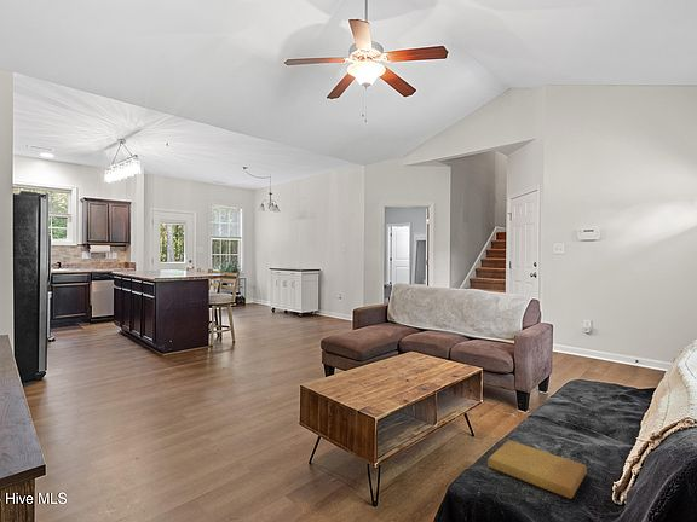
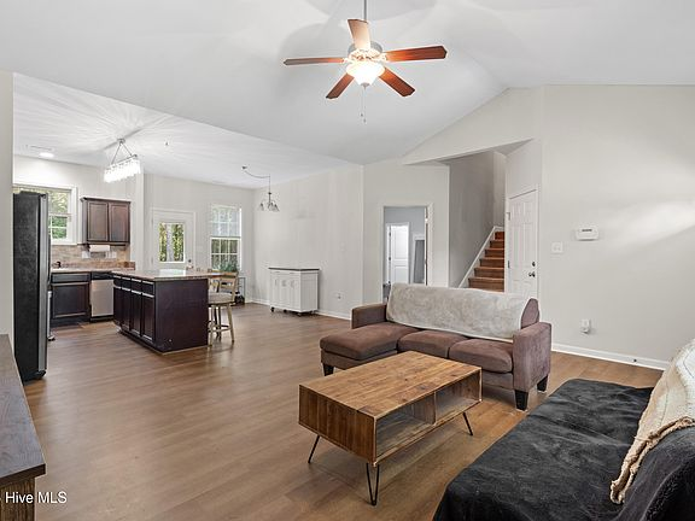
- book (536, 465)
